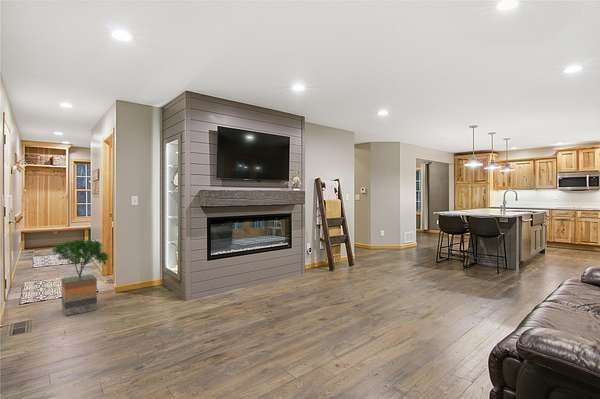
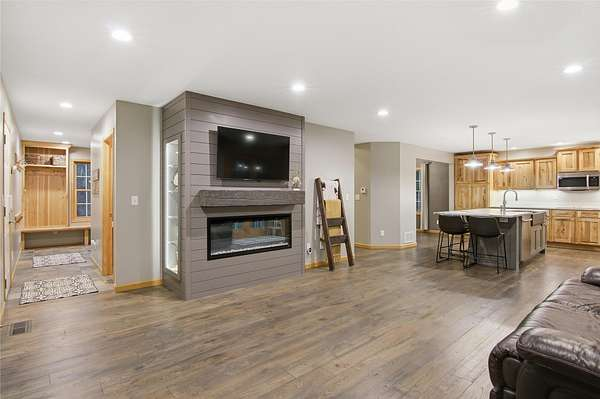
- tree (81, 273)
